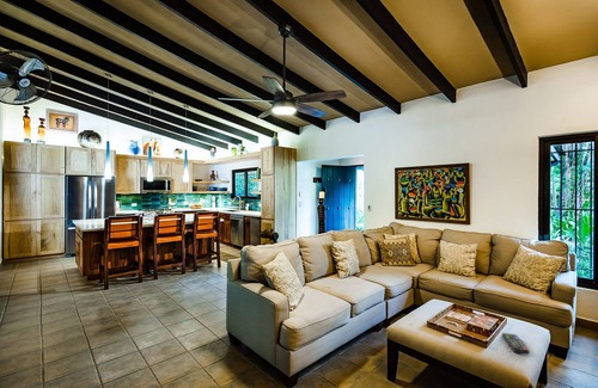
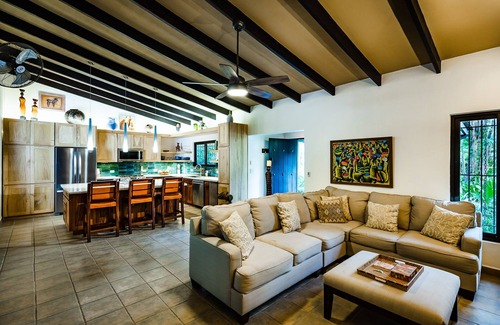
- remote control (514, 341)
